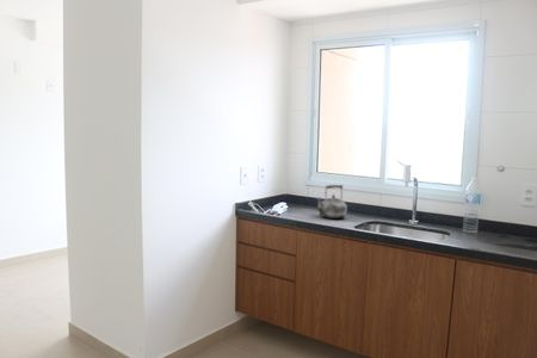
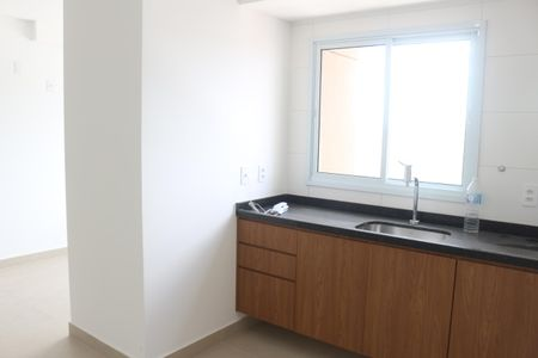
- kettle (331, 200)
